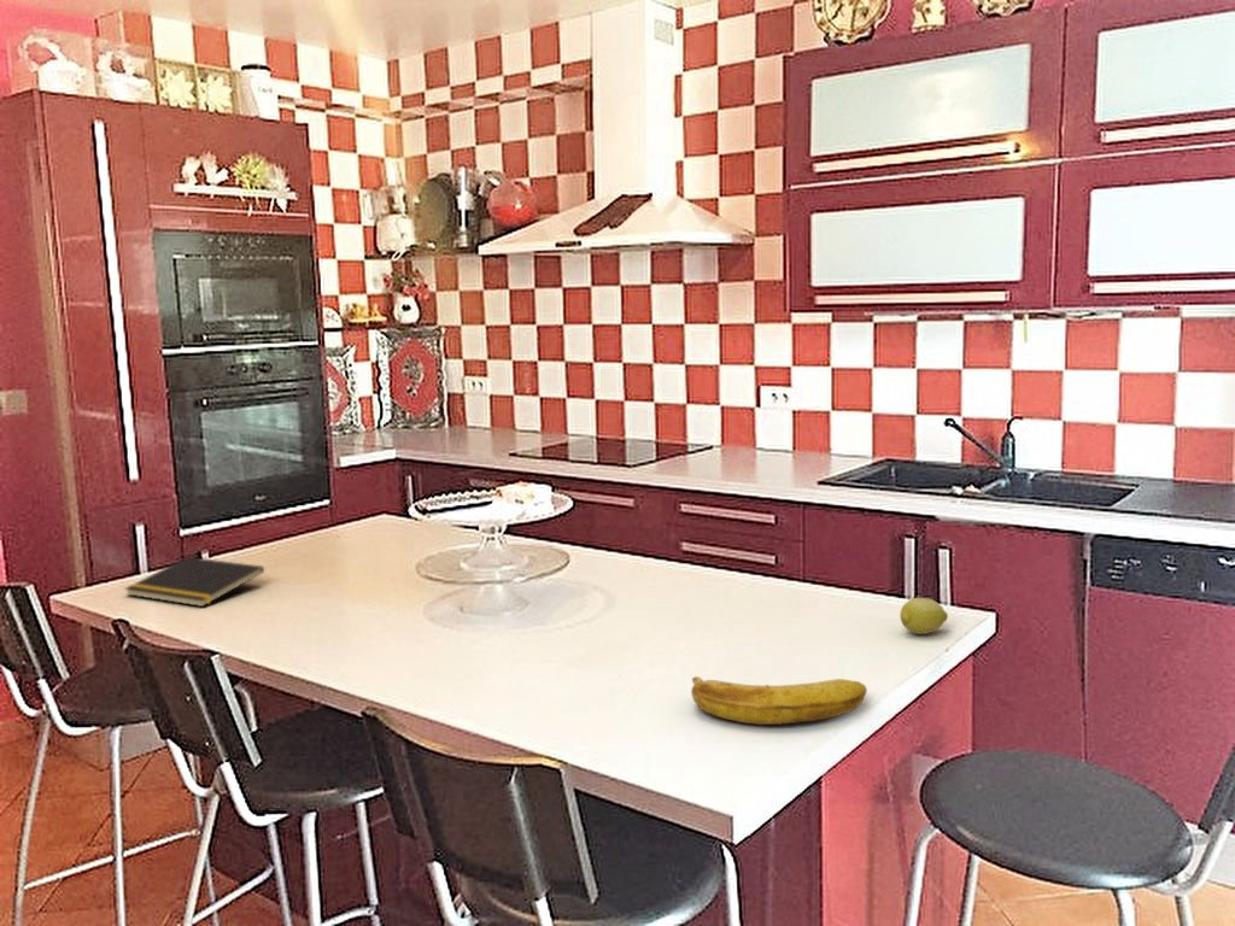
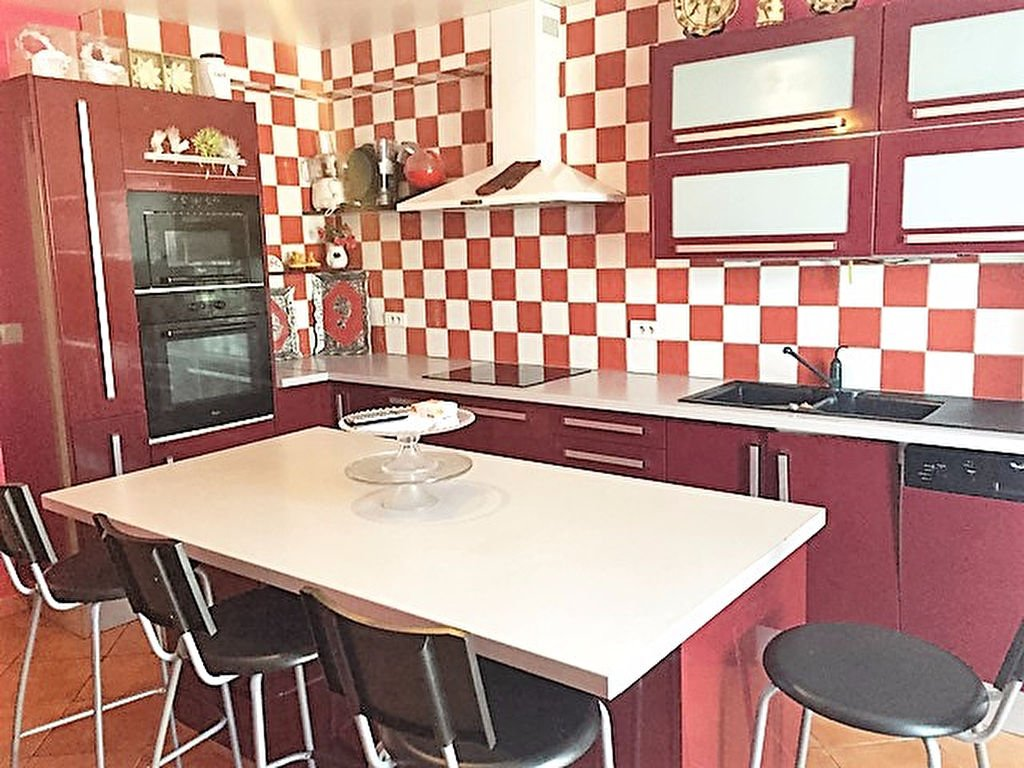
- notepad (194, 580)
- banana (771, 691)
- fruit (923, 615)
